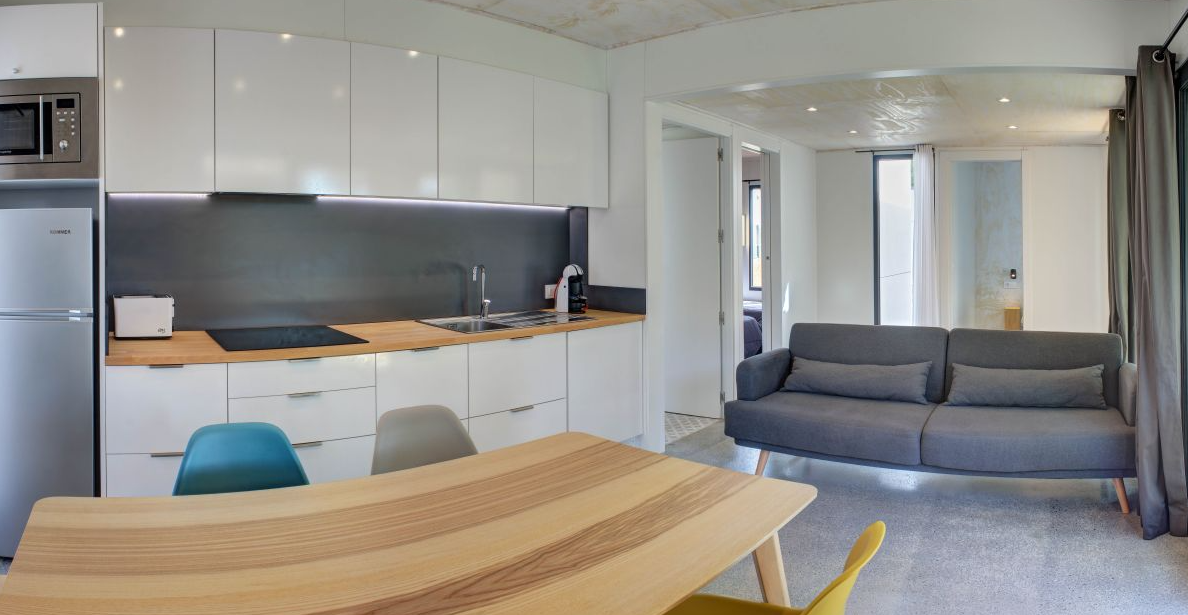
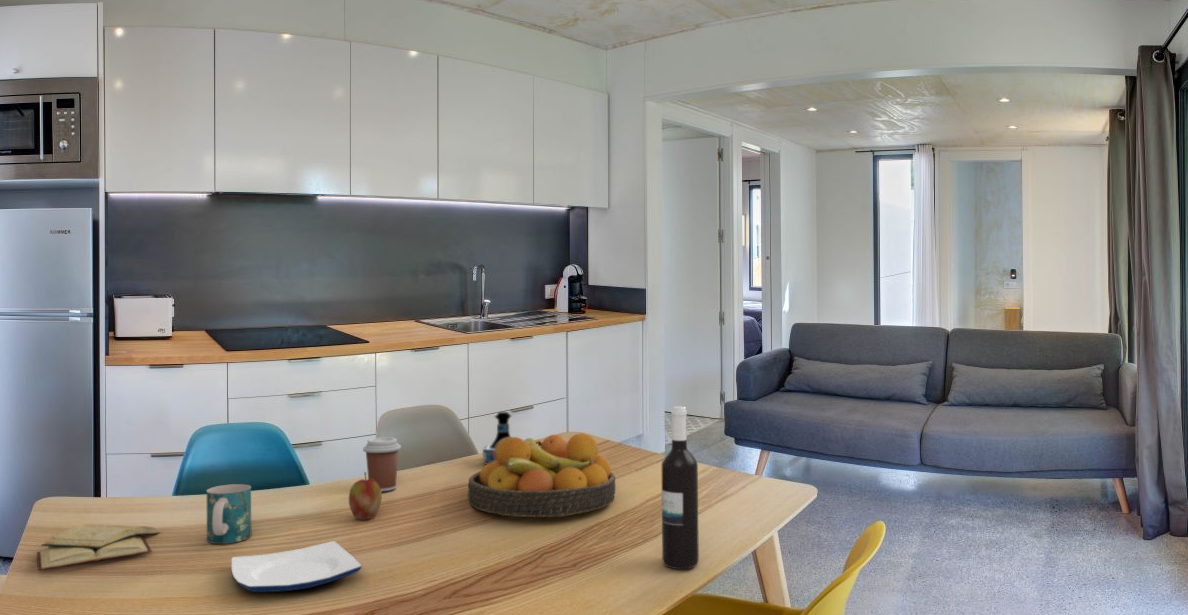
+ fruit bowl (542, 466)
+ diary (100, 537)
+ plate (295, 569)
+ mug (226, 515)
+ wine bottle (679, 485)
+ apple (365, 495)
+ coffee cup (382, 464)
+ tequila bottle (503, 437)
